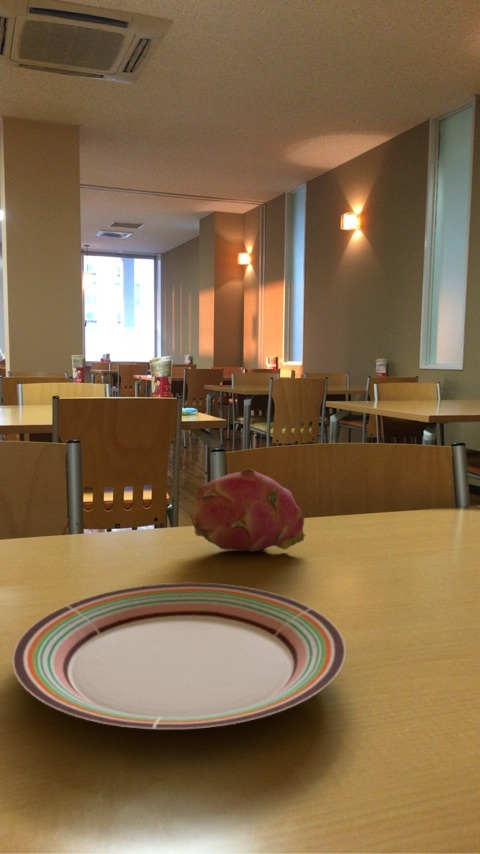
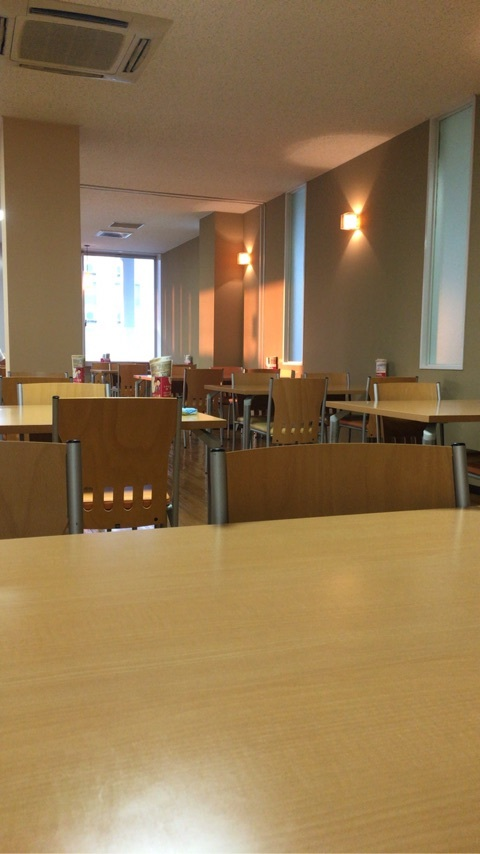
- fruit (248, 509)
- plate (182, 651)
